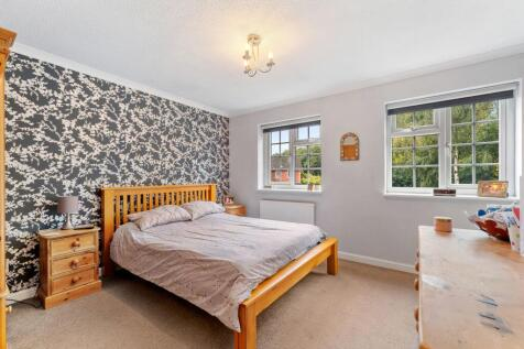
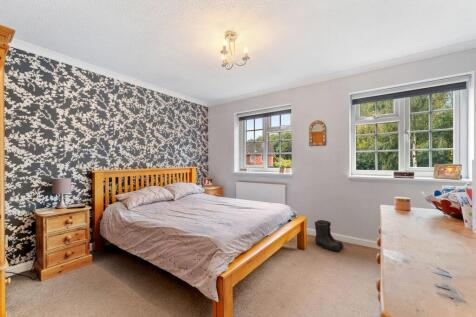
+ boots (328, 234)
